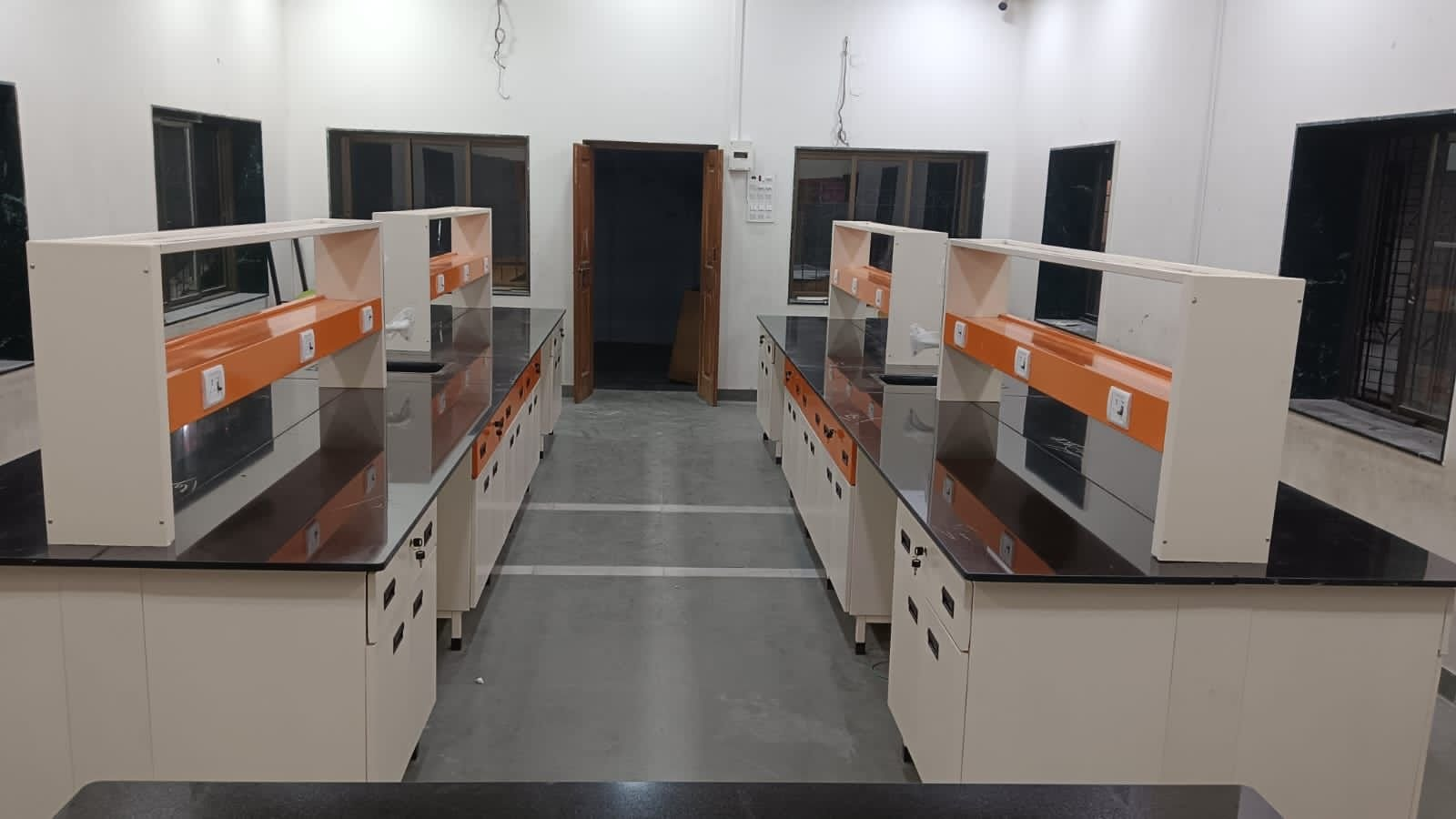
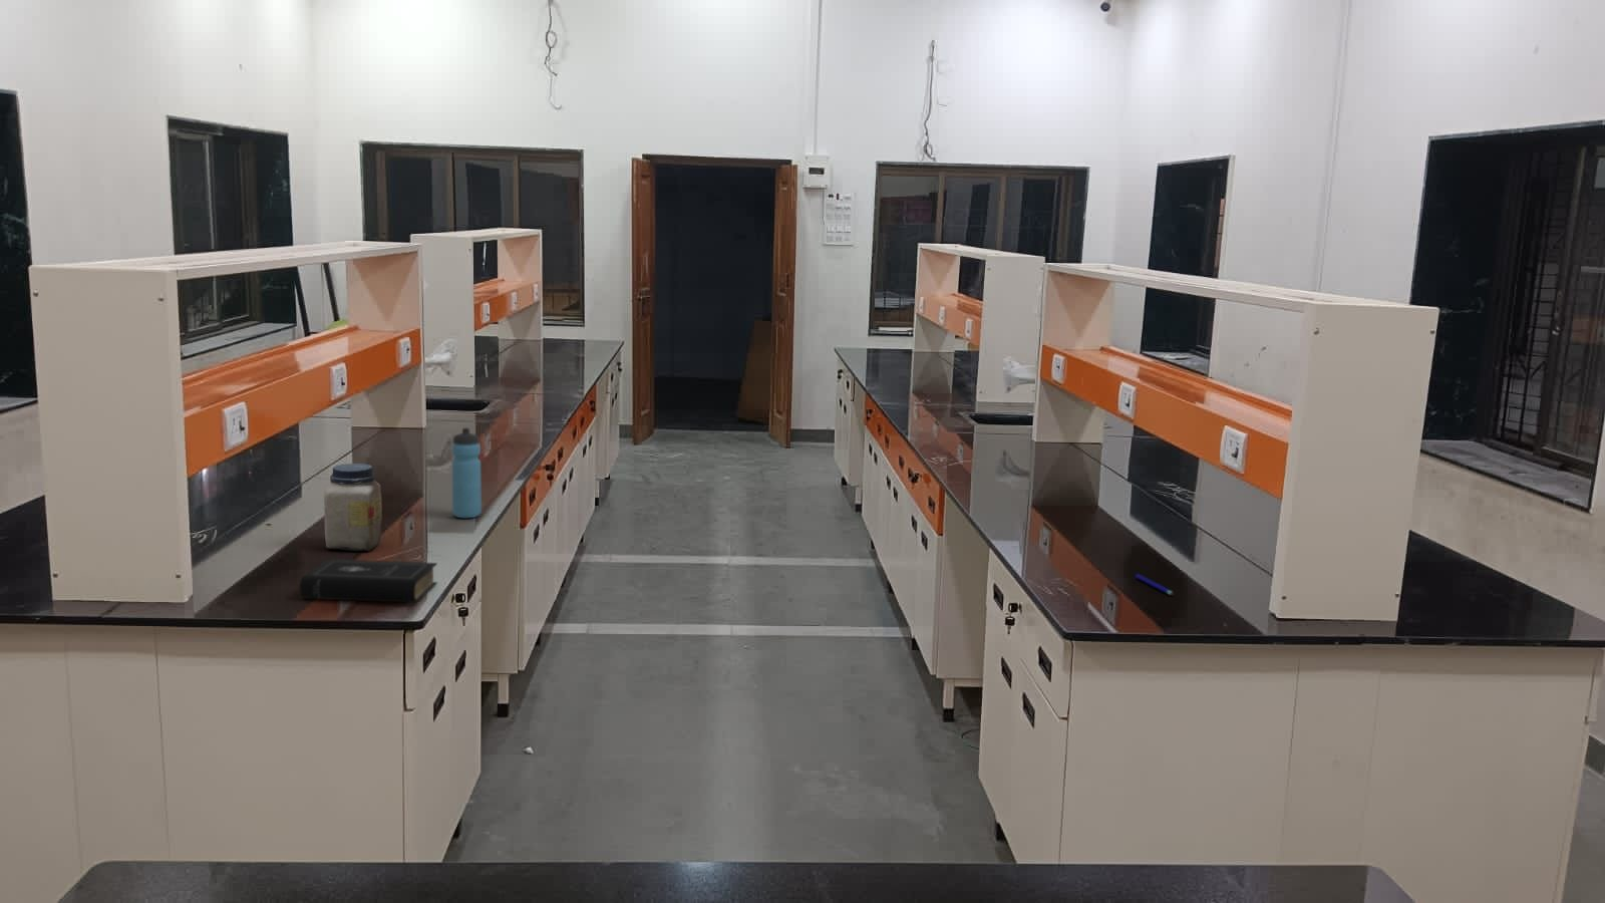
+ jar (353, 506)
+ pen (1153, 584)
+ book (374, 579)
+ water bottle (466, 472)
